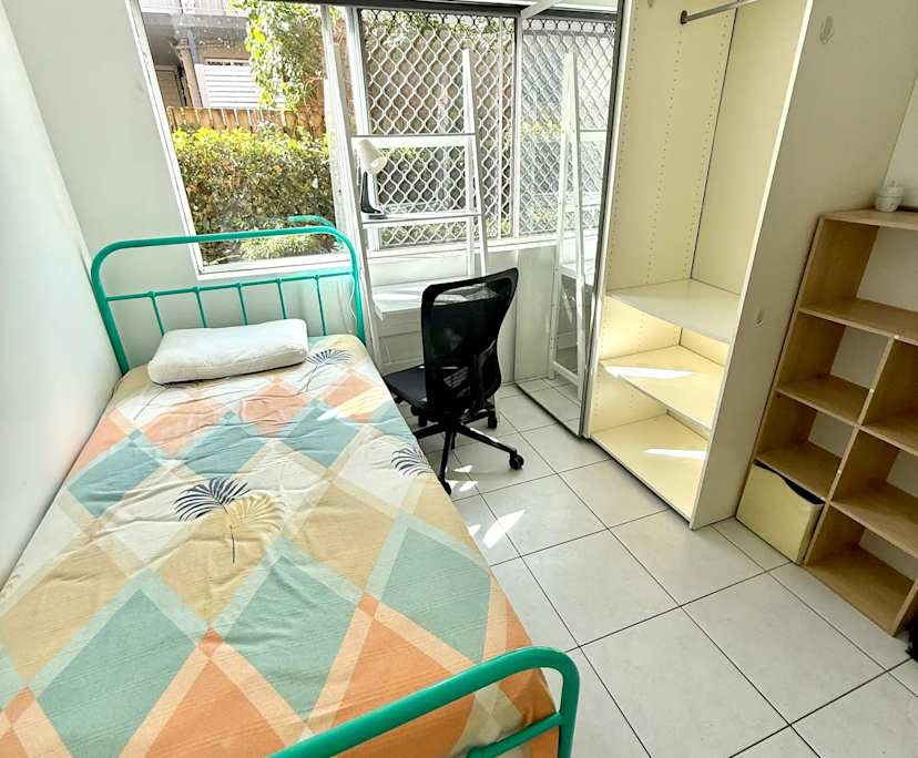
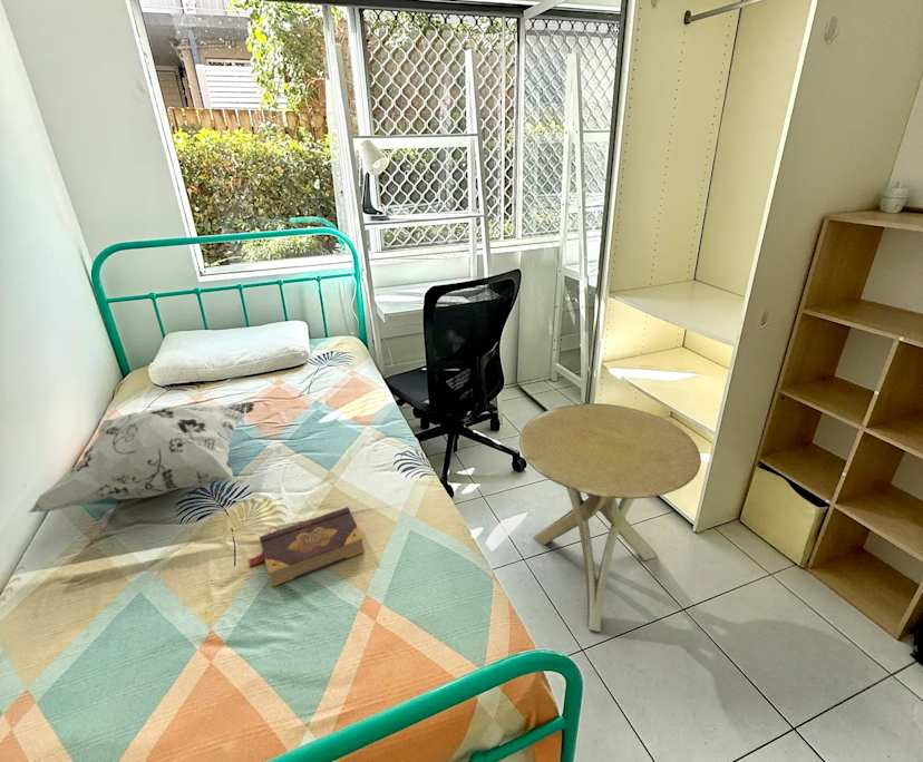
+ side table (597, 508)
+ book (304, 546)
+ decorative pillow (162, 448)
